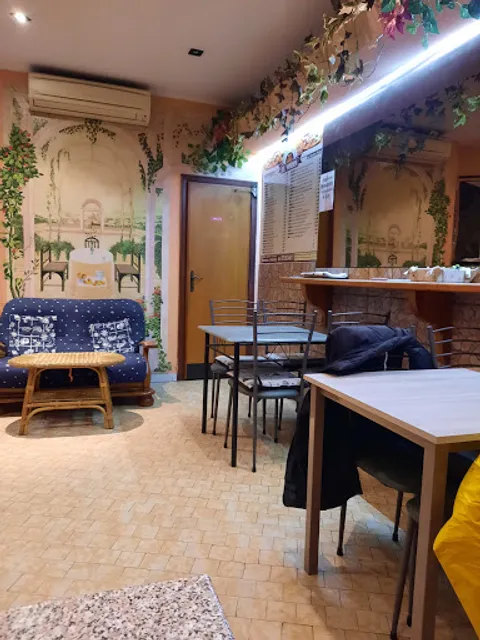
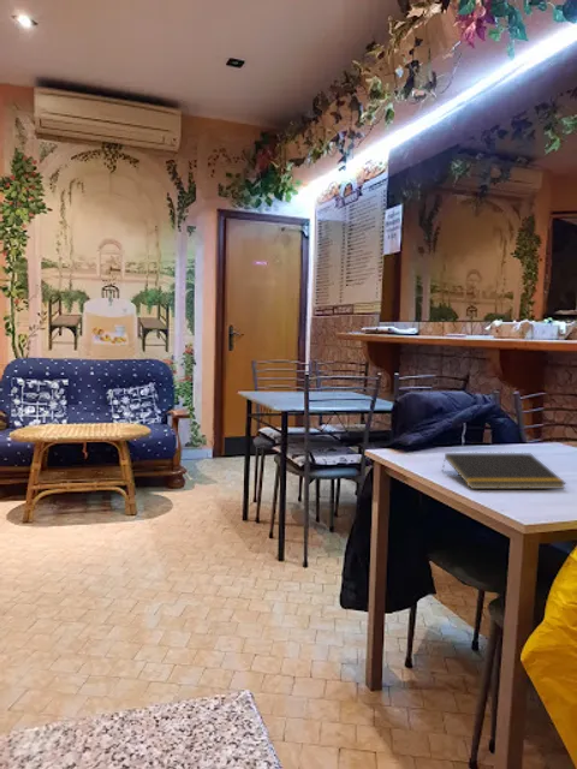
+ notepad (502, 470)
